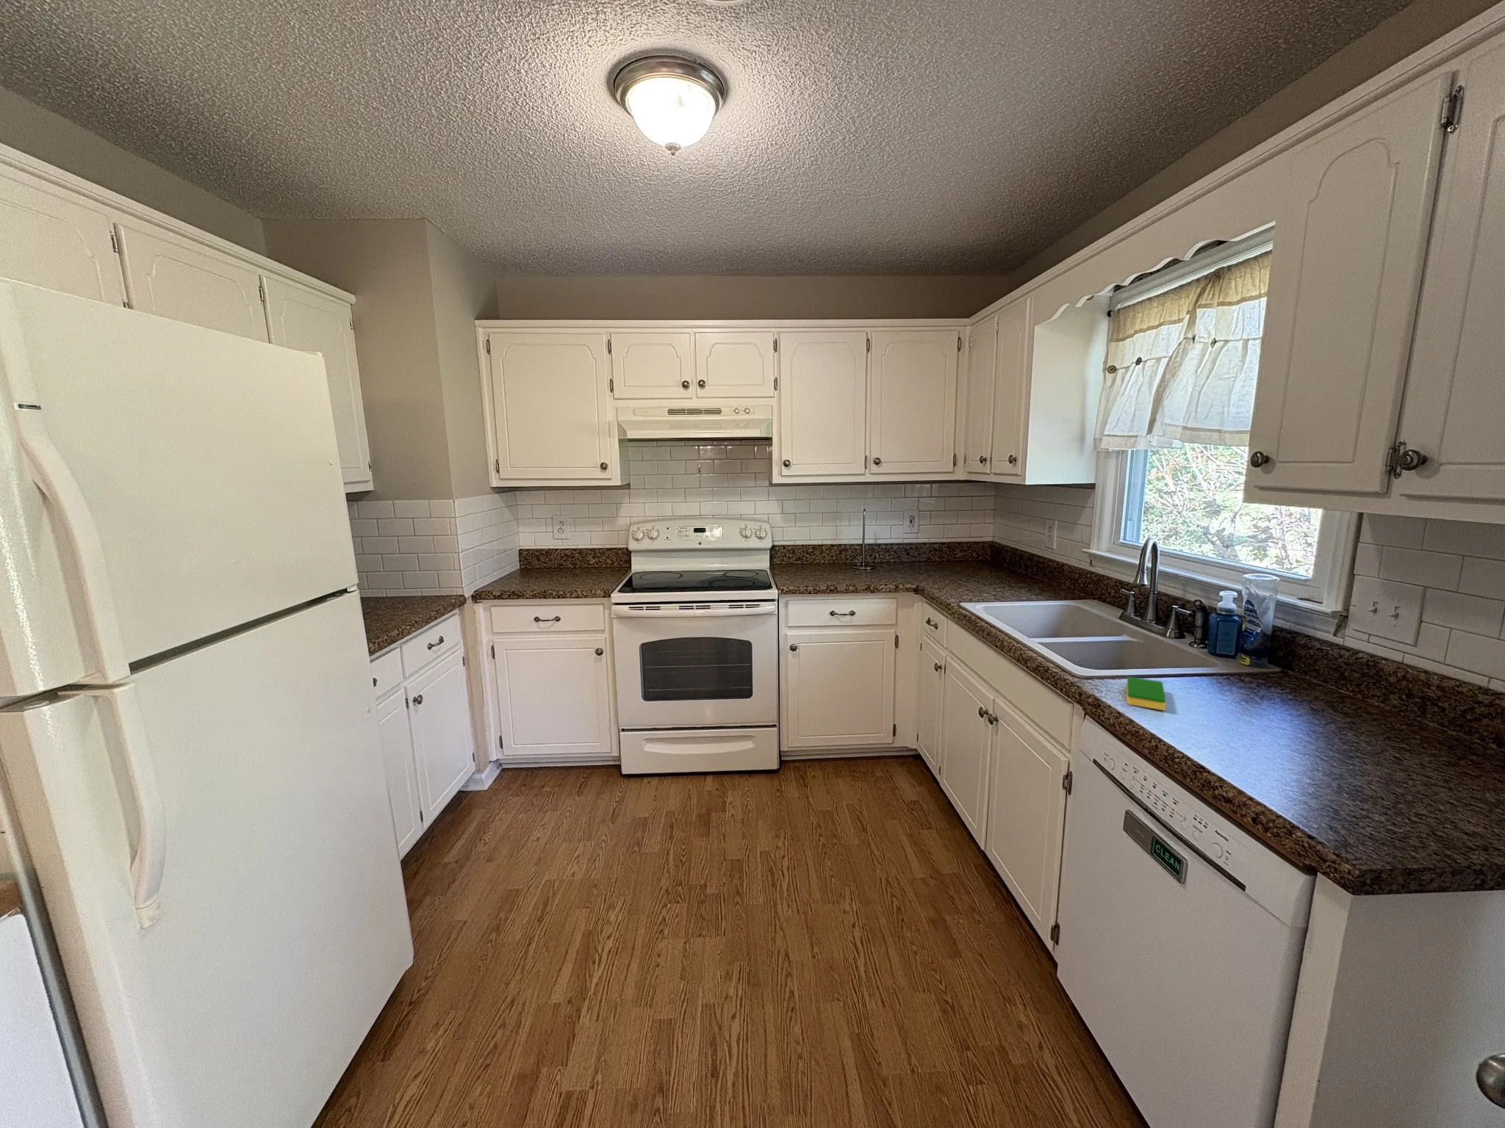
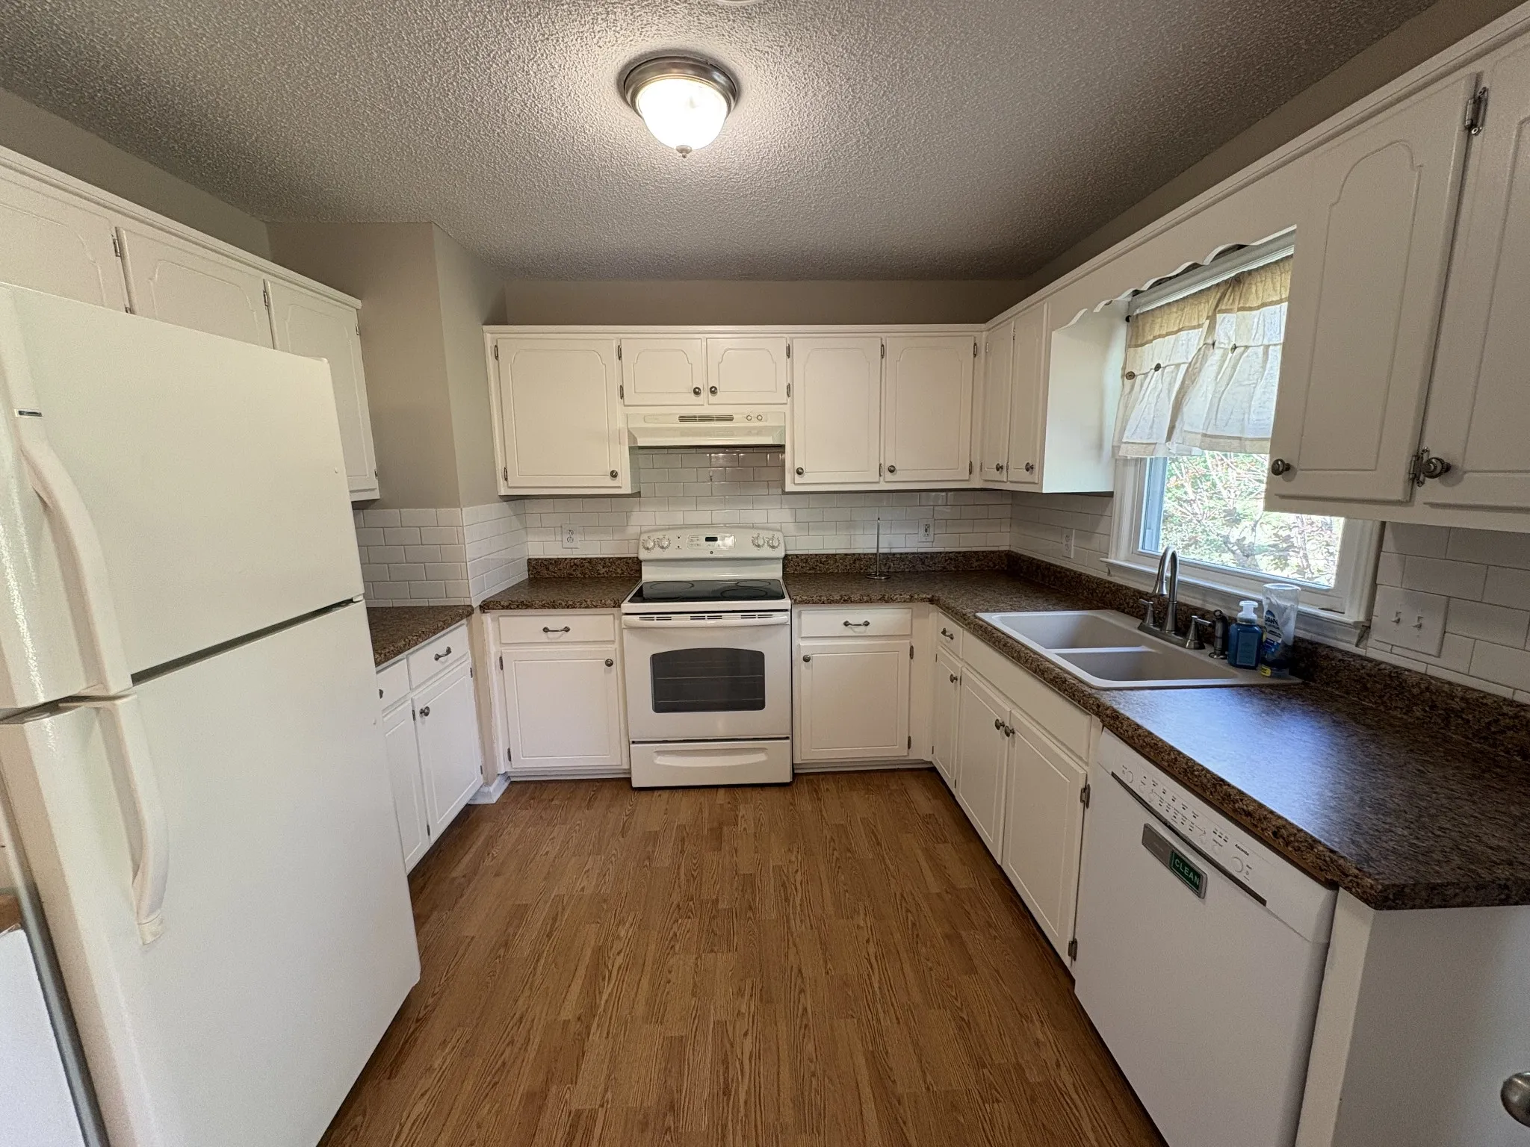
- dish sponge (1145, 692)
